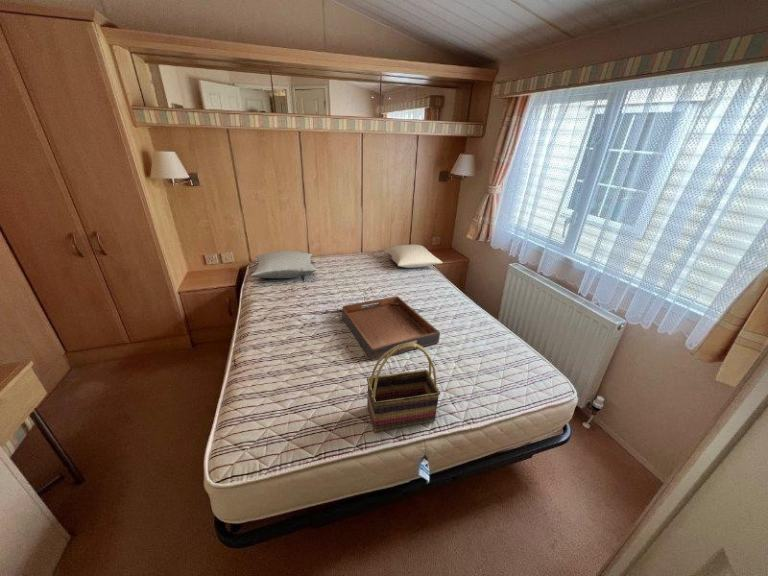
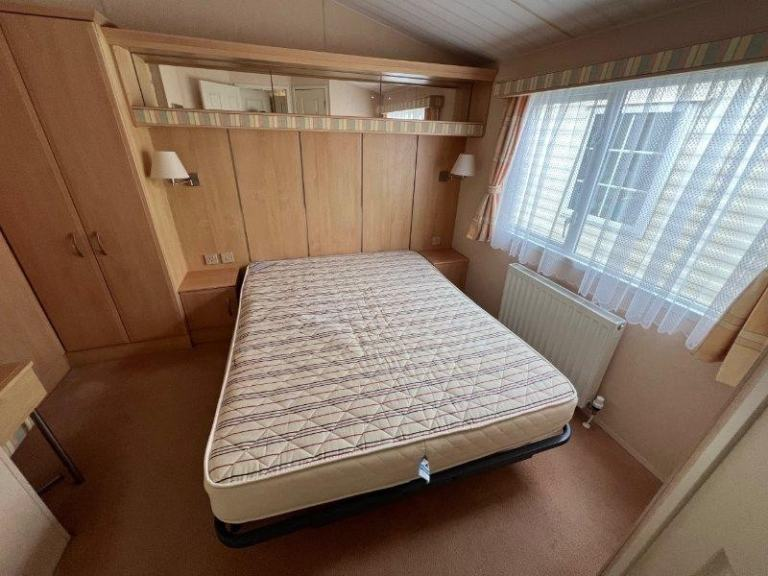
- woven basket (403, 380)
- pillow (412, 256)
- serving tray (386, 323)
- pillow (284, 263)
